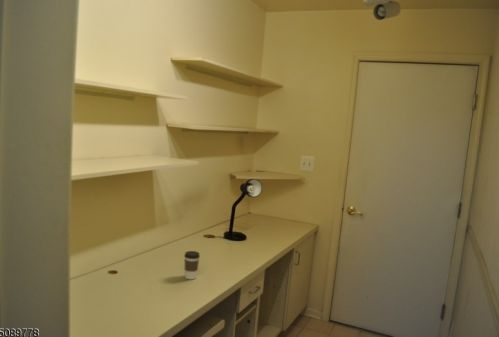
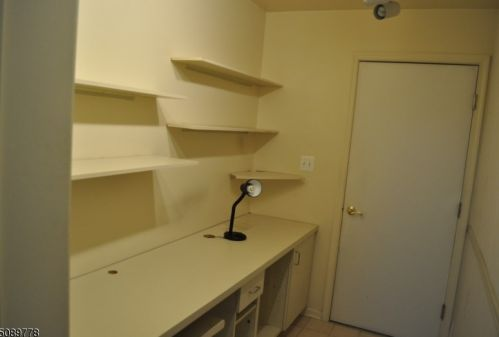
- coffee cup (191, 265)
